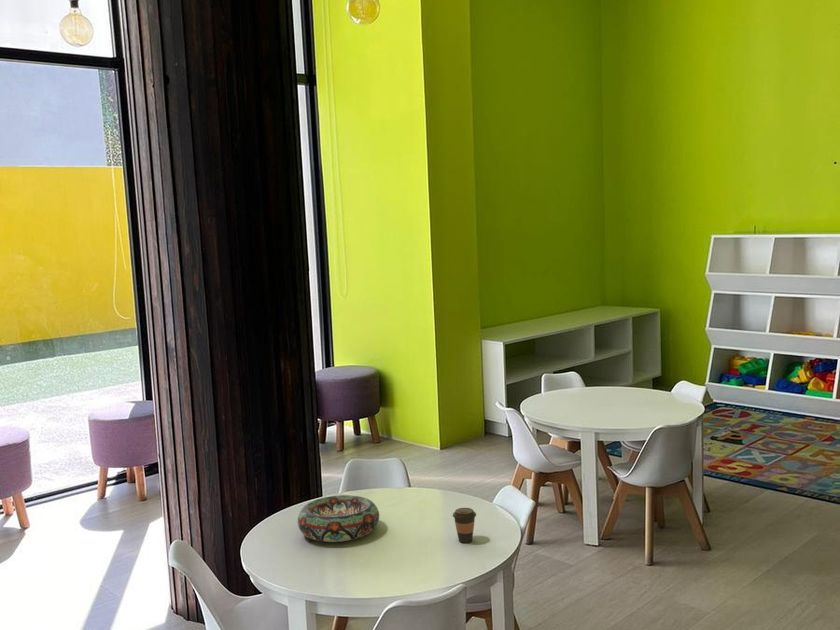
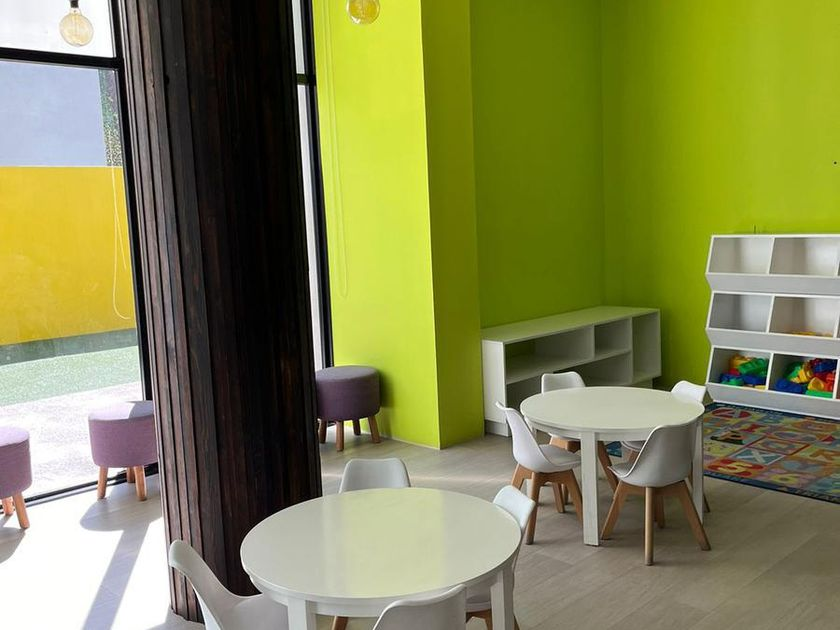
- decorative bowl (338, 518)
- coffee cup (464, 525)
